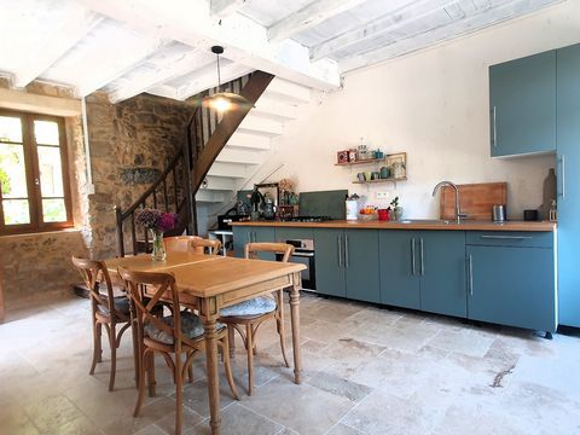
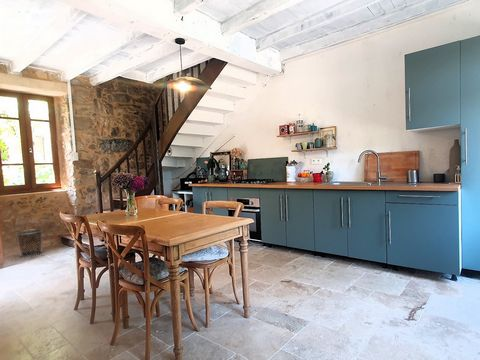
+ waste bin (30, 242)
